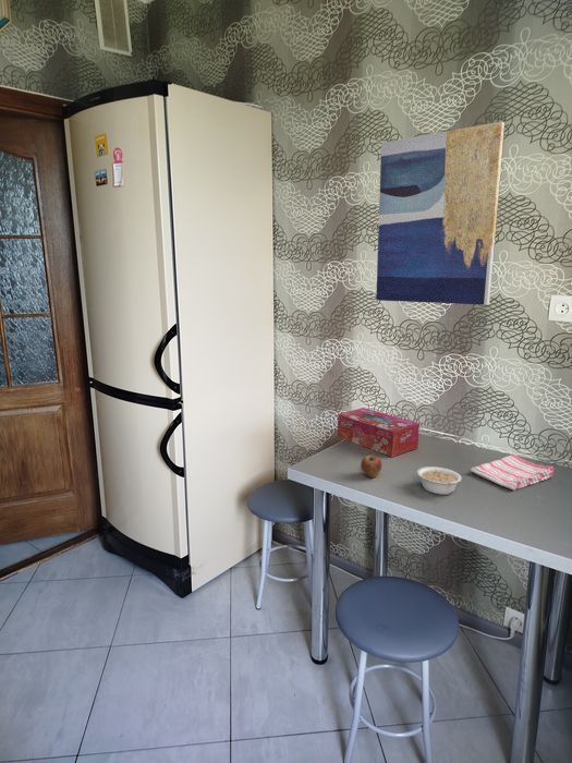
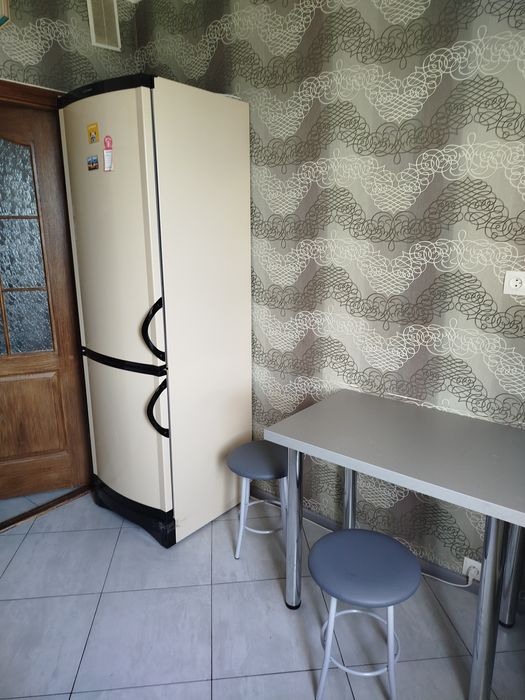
- fruit (370, 464)
- legume (440, 481)
- tissue box (376, 429)
- dish towel (512, 470)
- wall art (433, 220)
